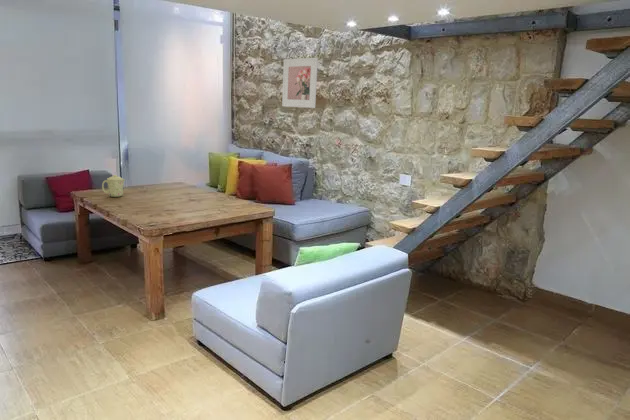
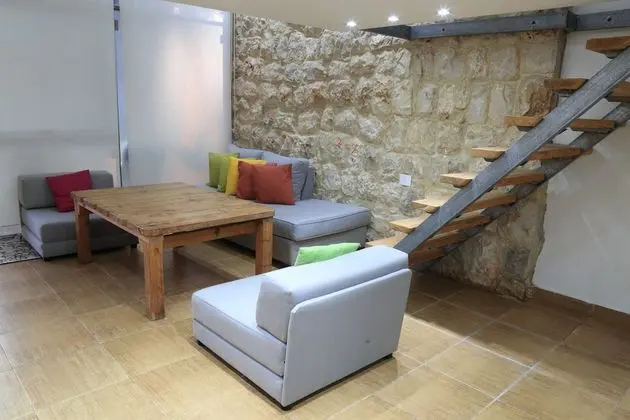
- mug (114, 185)
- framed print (299, 83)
